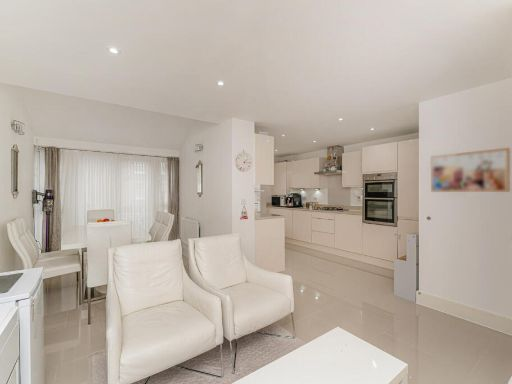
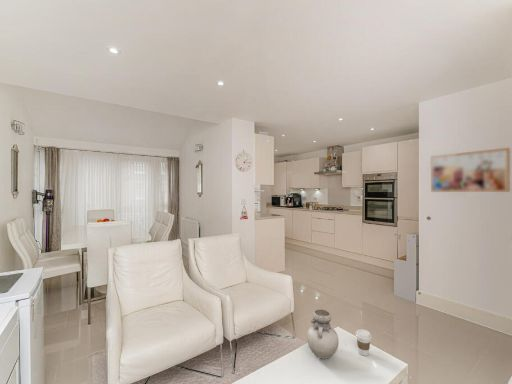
+ vase (322, 334)
+ coffee cup (363, 342)
